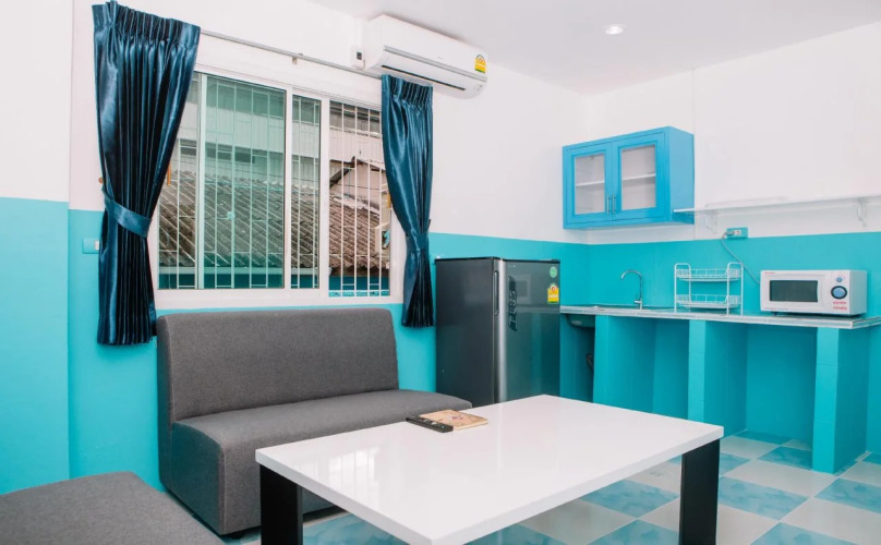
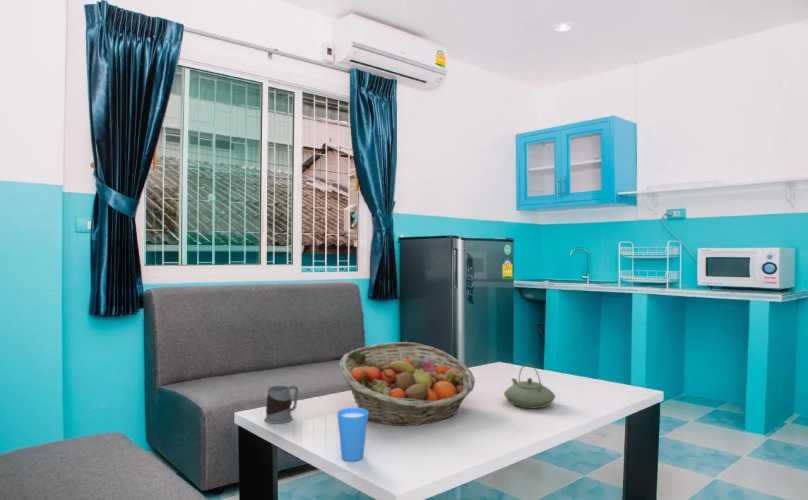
+ mug (282, 402)
+ teapot (527, 383)
+ cup (352, 434)
+ fruit basket (407, 381)
